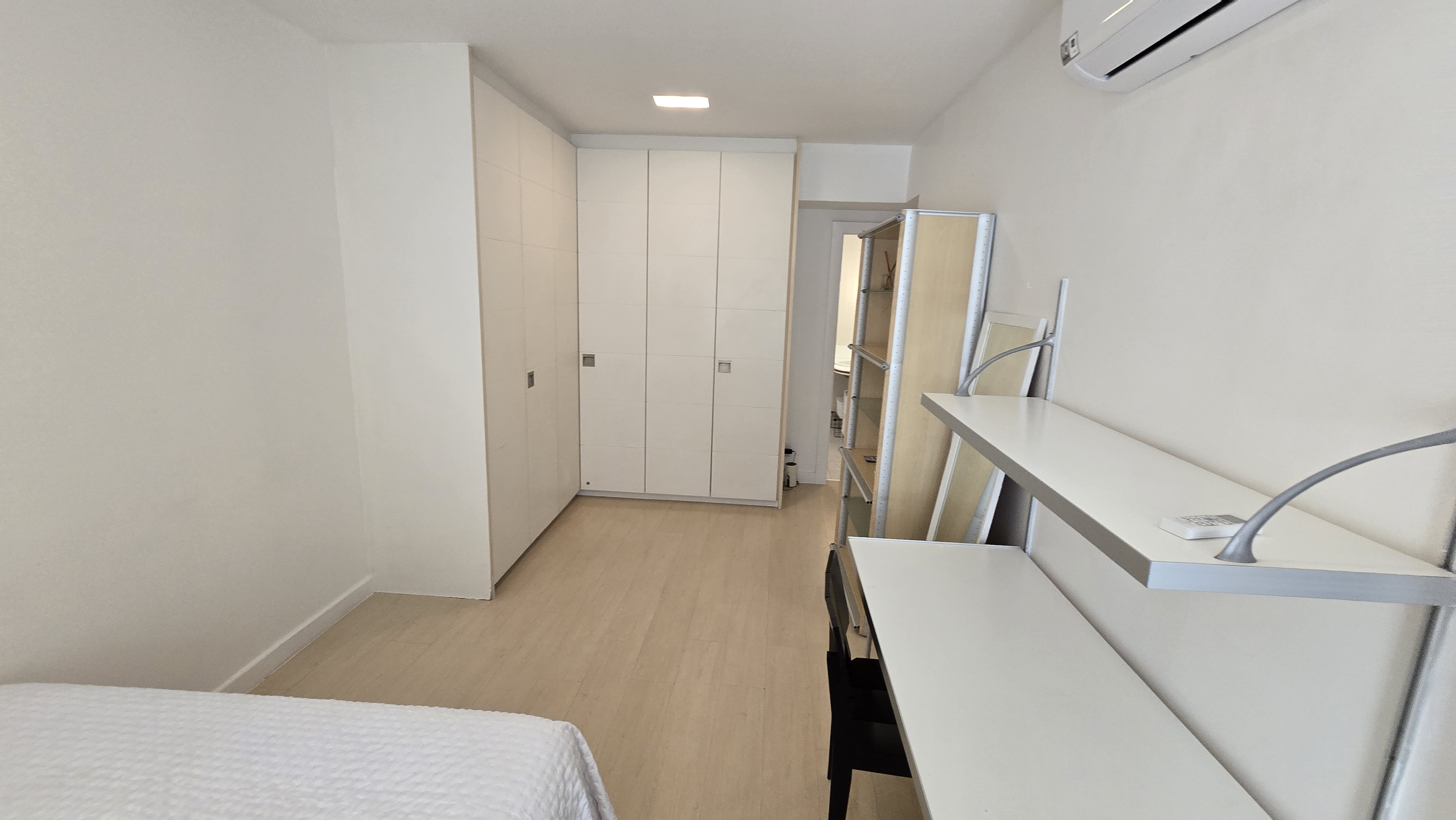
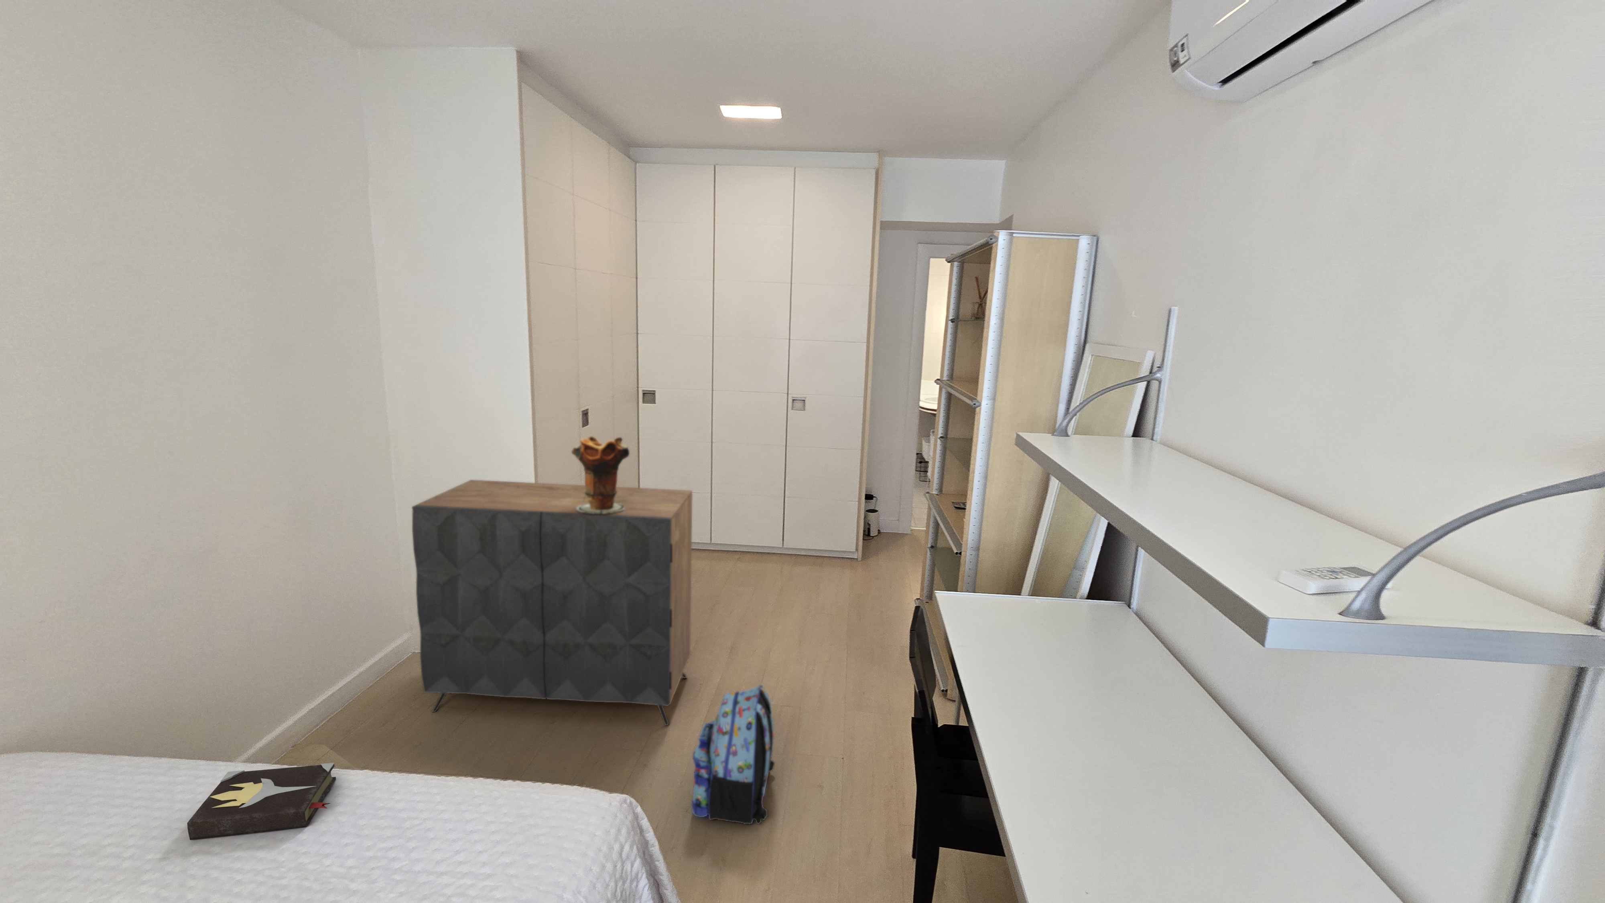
+ hardback book (266, 798)
+ dresser (564, 598)
+ backpack (735, 746)
+ decorative vase (601, 471)
